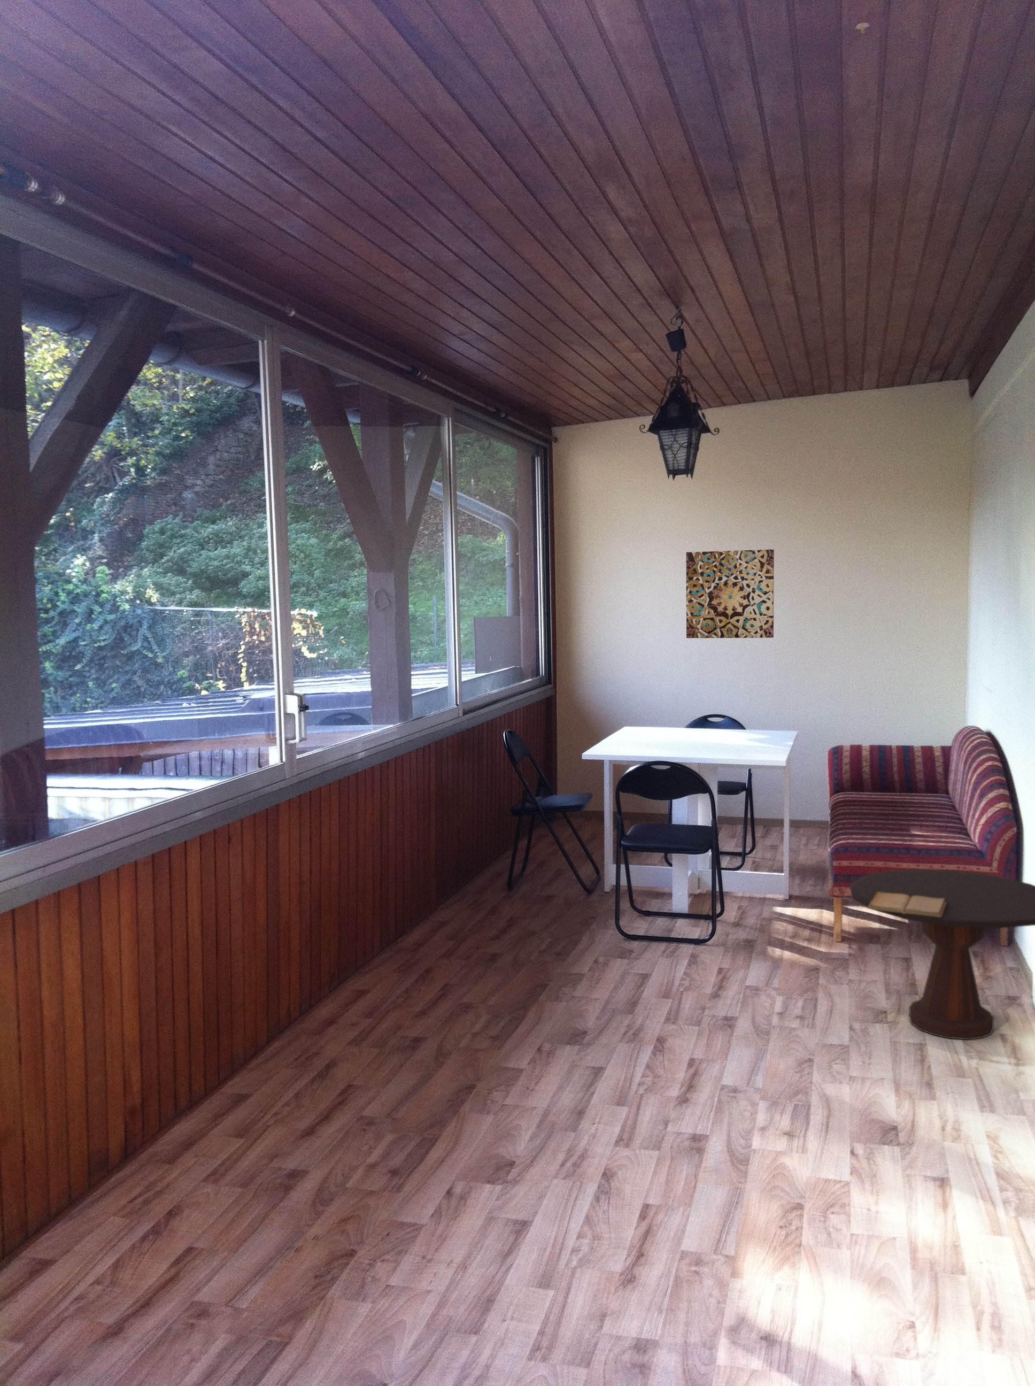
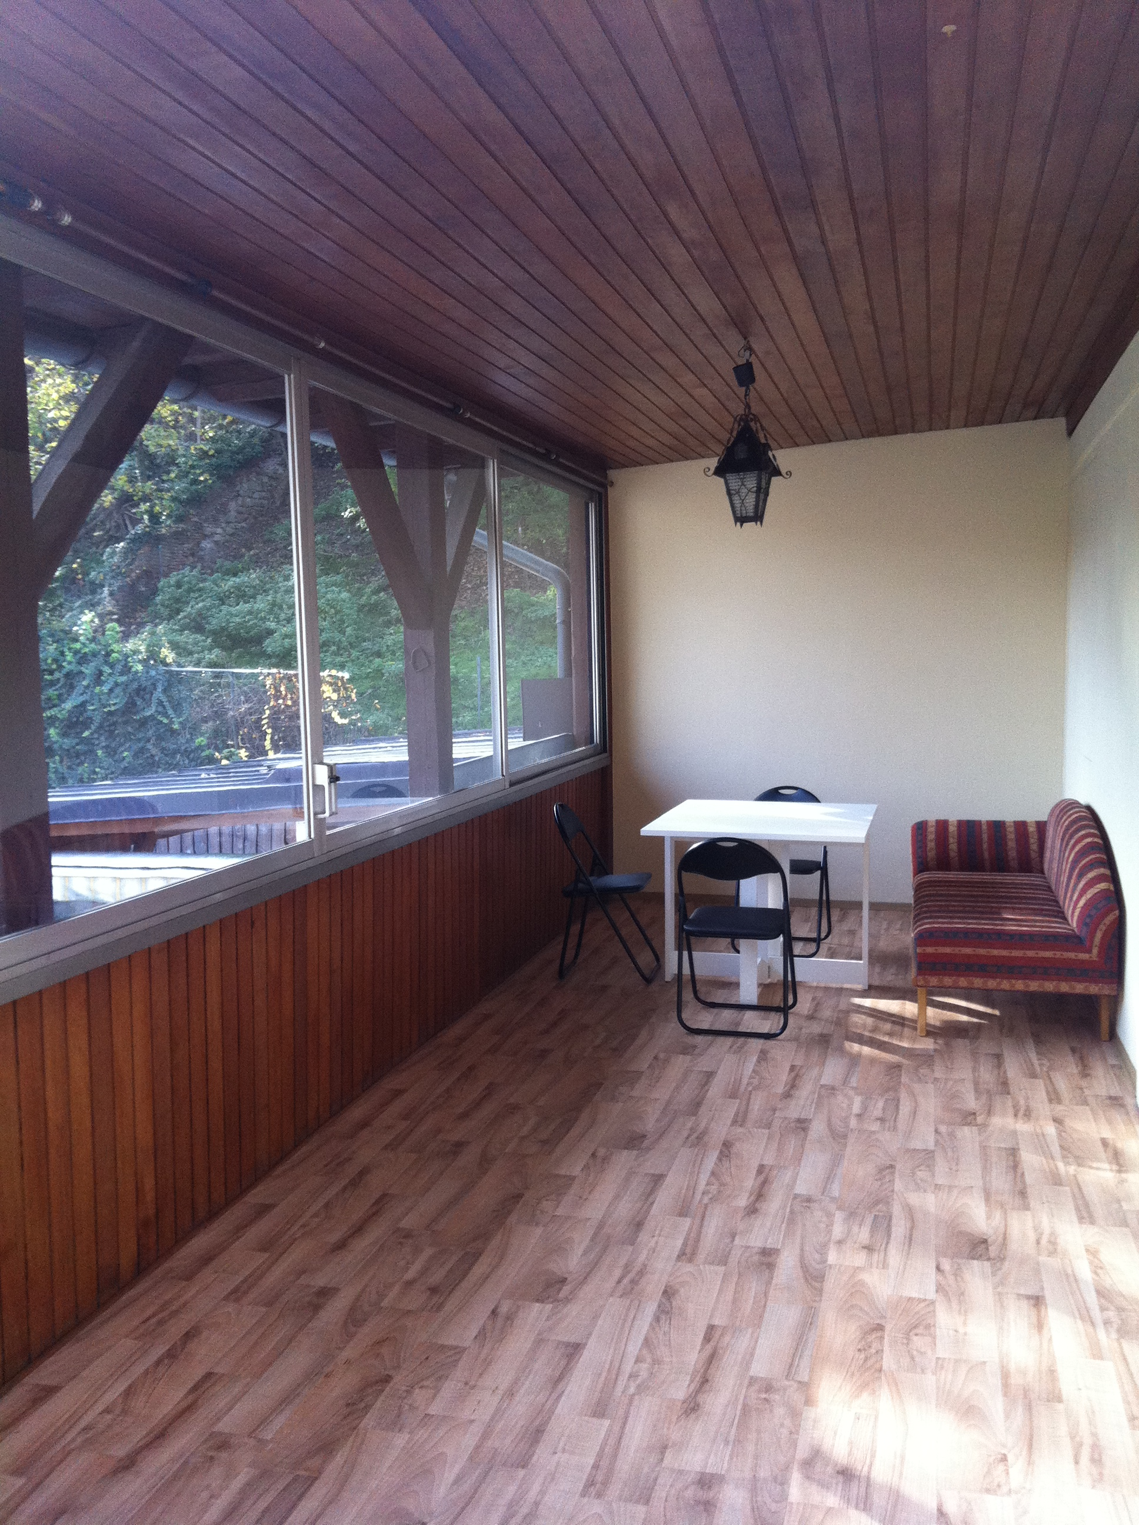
- wall art (730, 594)
- side table (951, 959)
- book (907, 903)
